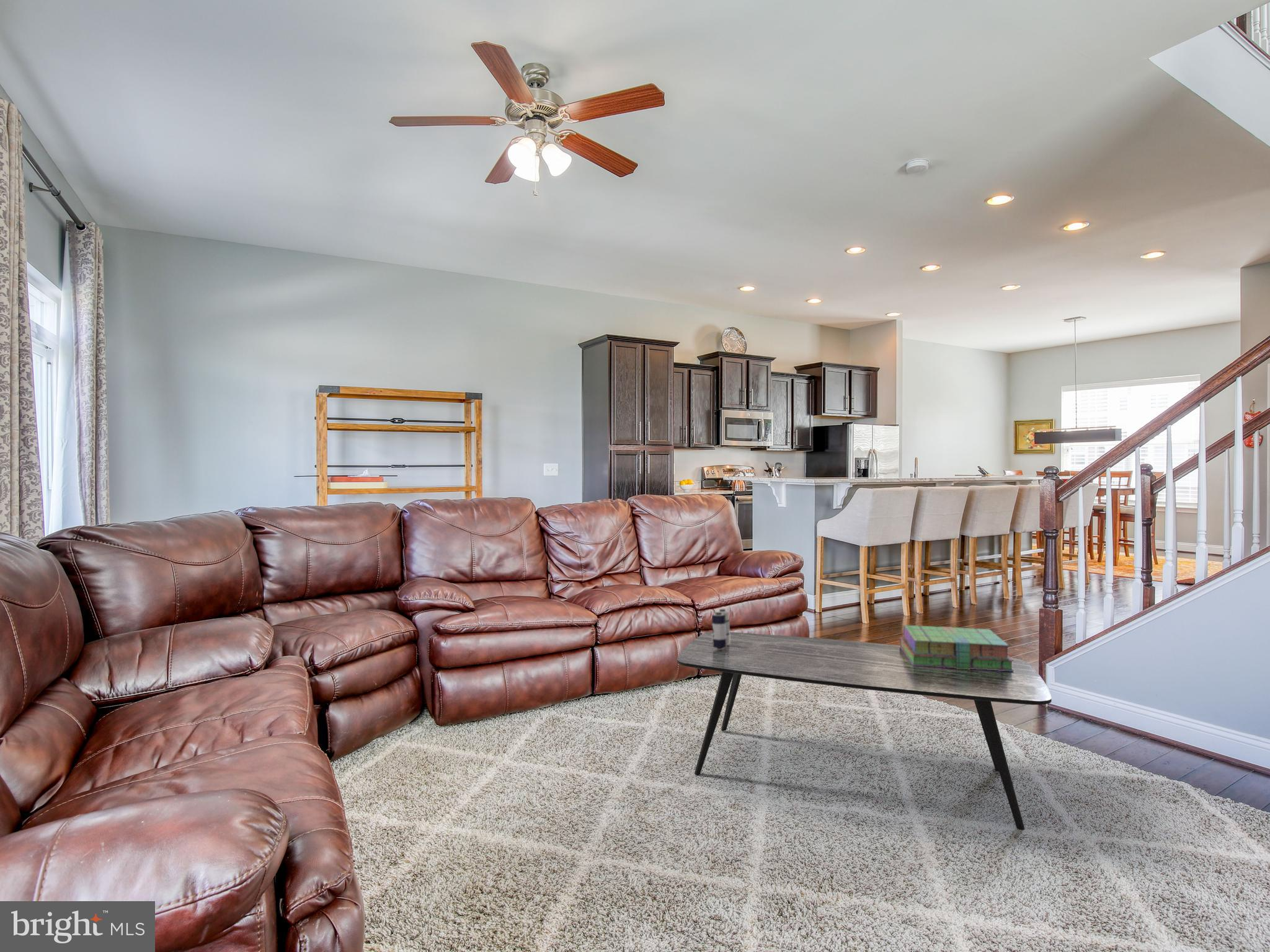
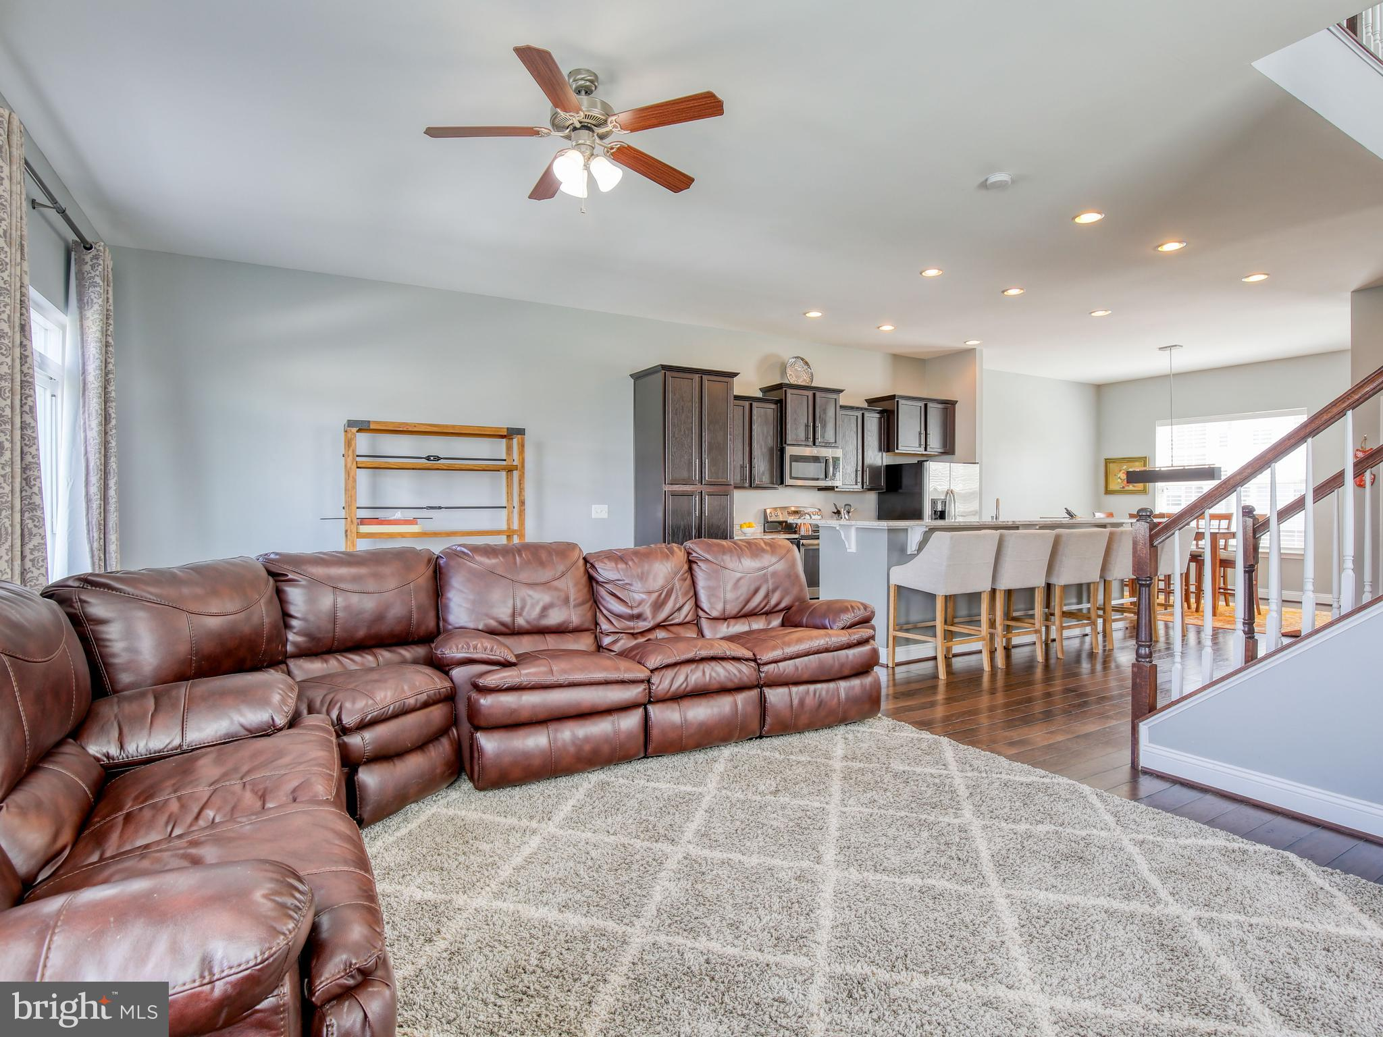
- candle (723, 630)
- stack of books (952, 645)
- coffee table (850, 687)
